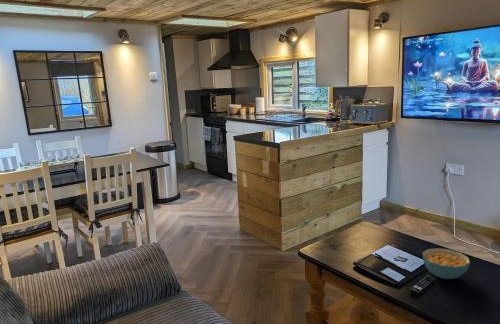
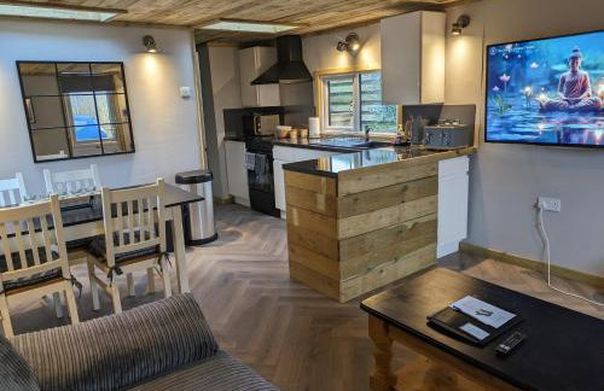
- cereal bowl (444, 266)
